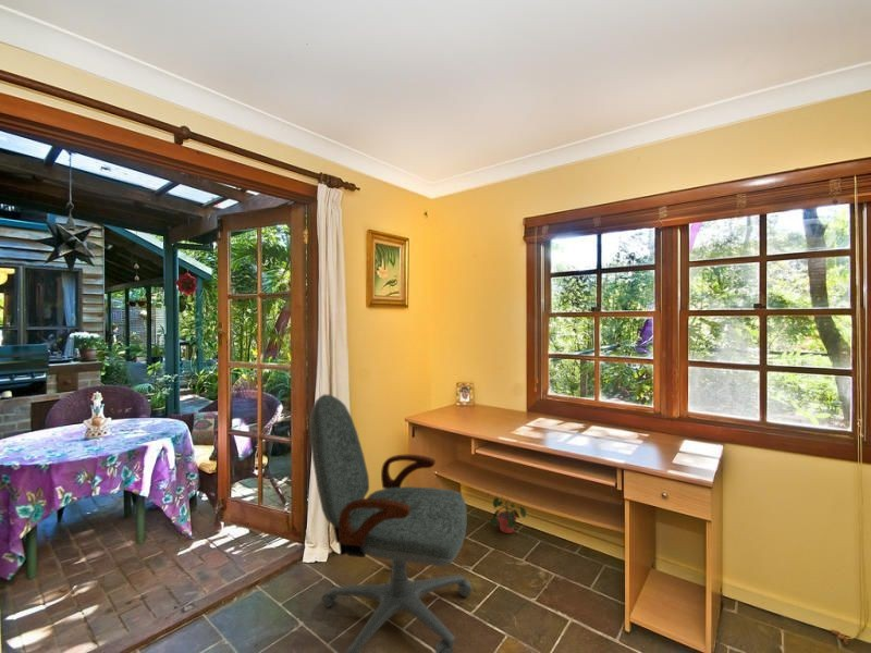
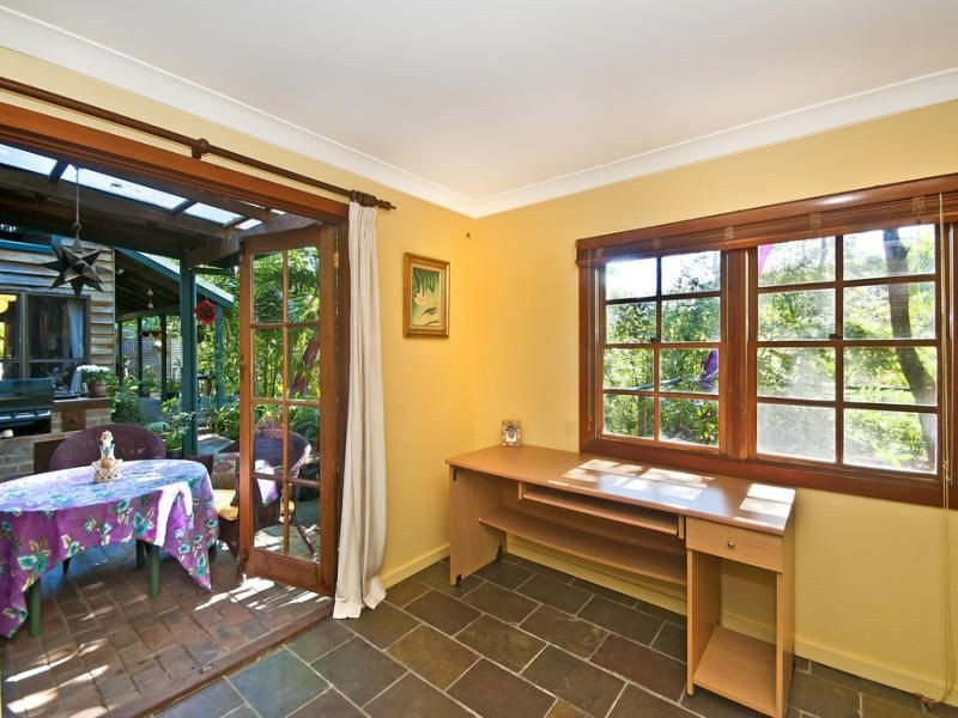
- potted plant (507, 507)
- office chair (397, 504)
